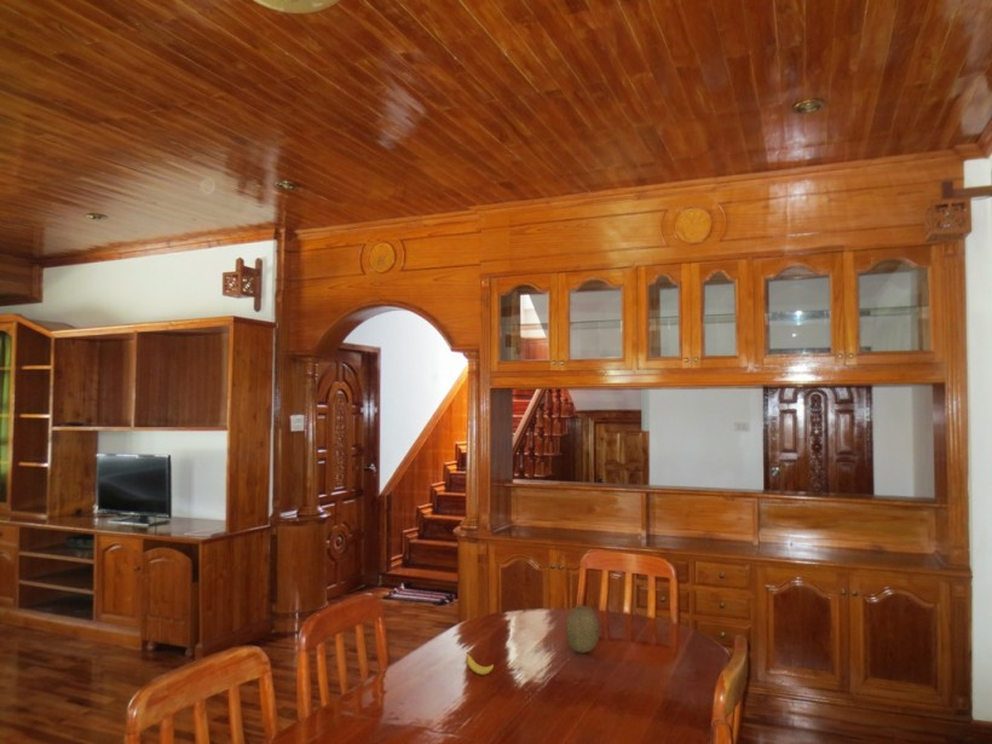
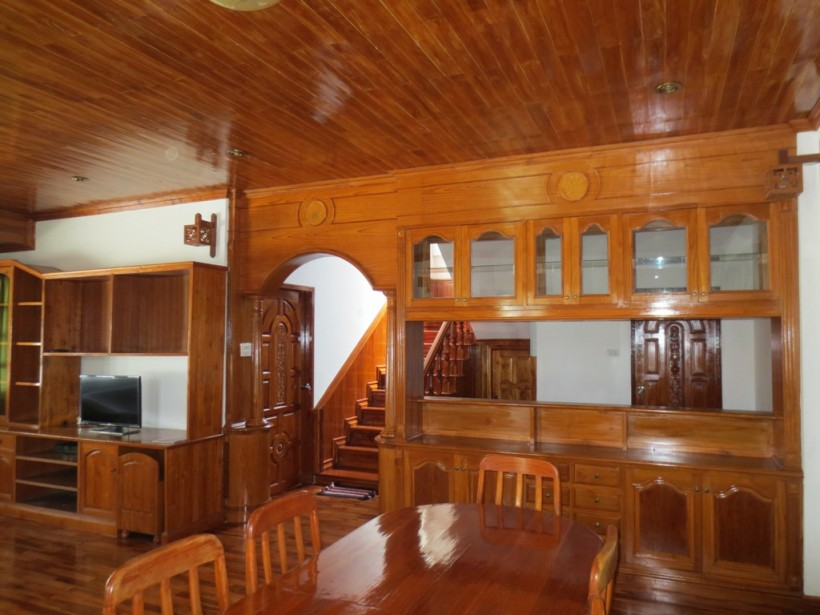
- fruit (582, 628)
- banana (479, 665)
